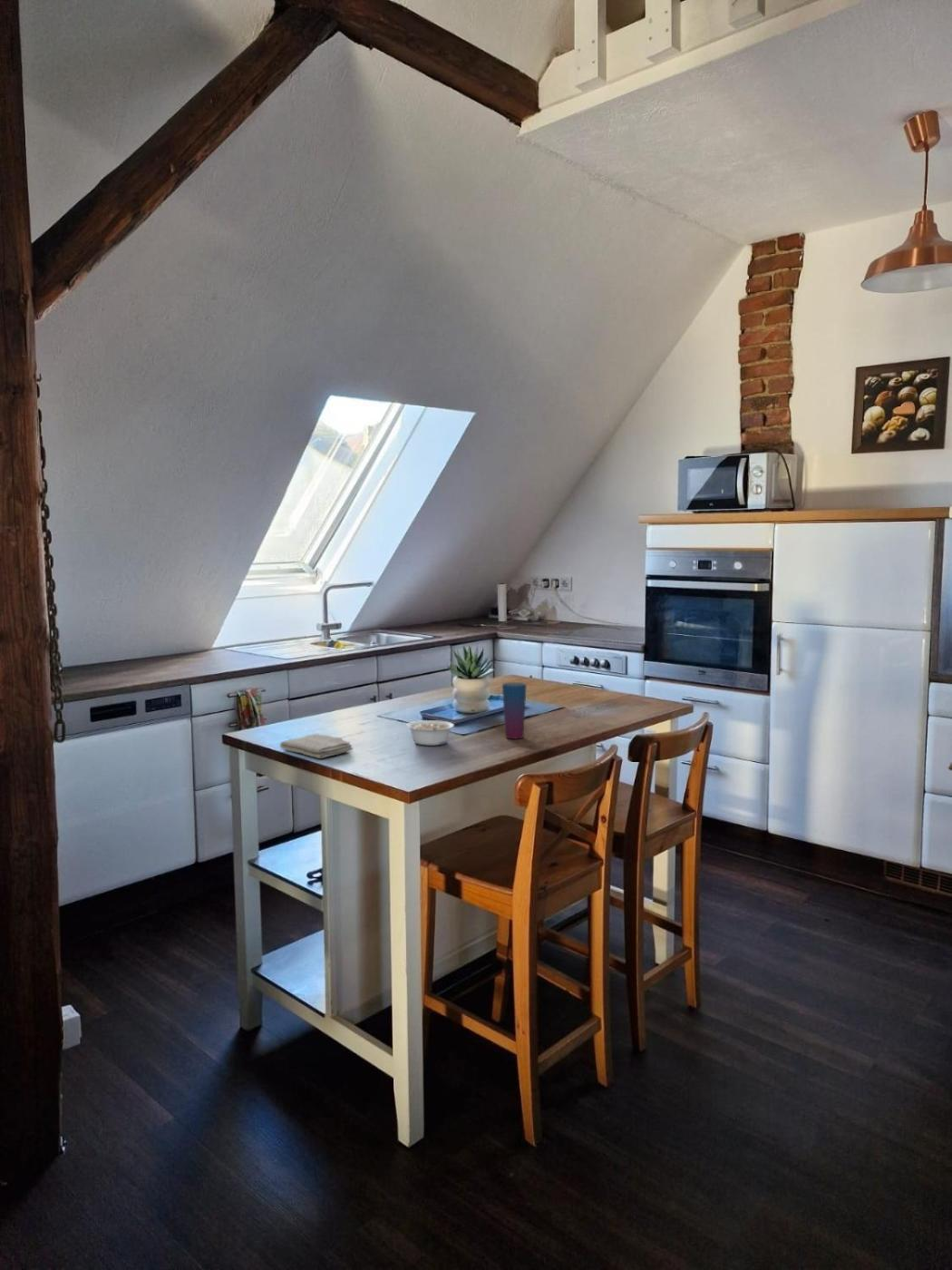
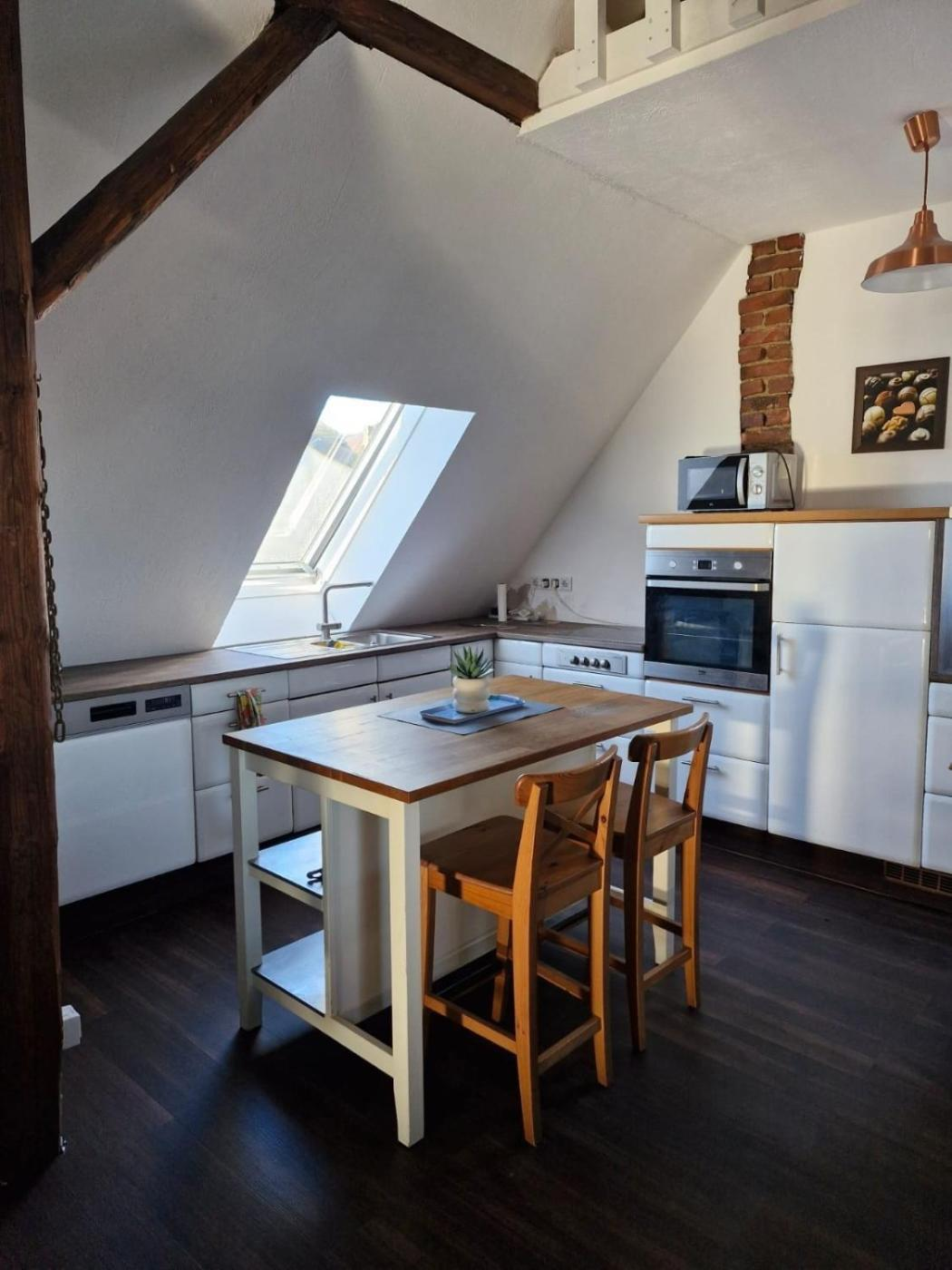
- cup (514, 710)
- legume (432, 731)
- washcloth (316, 745)
